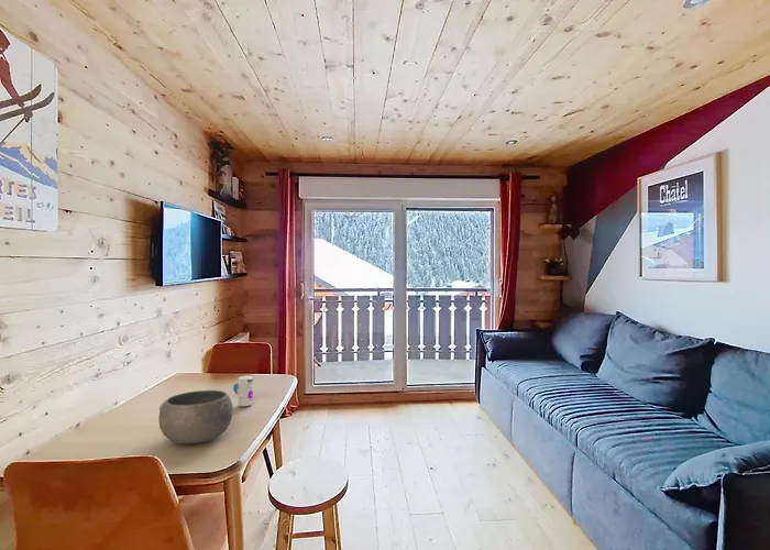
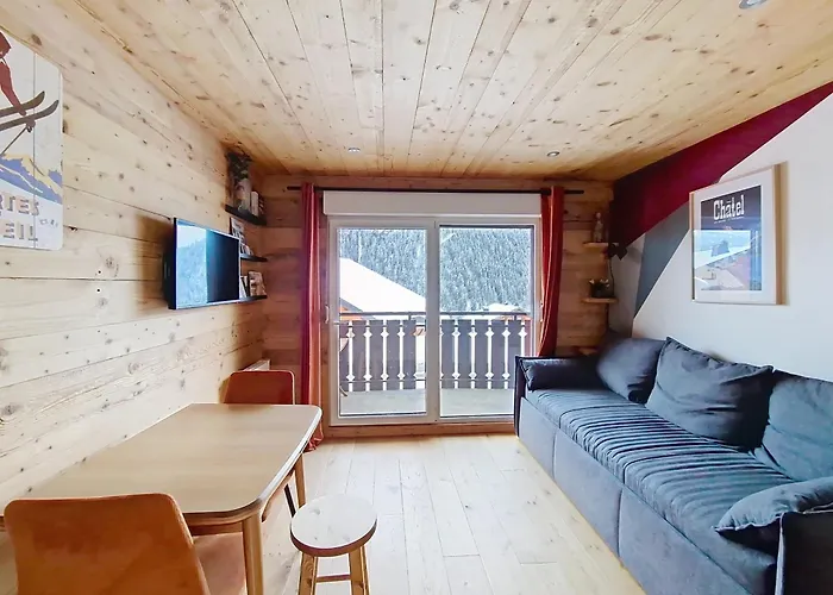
- toy (243, 391)
- bowl (197, 418)
